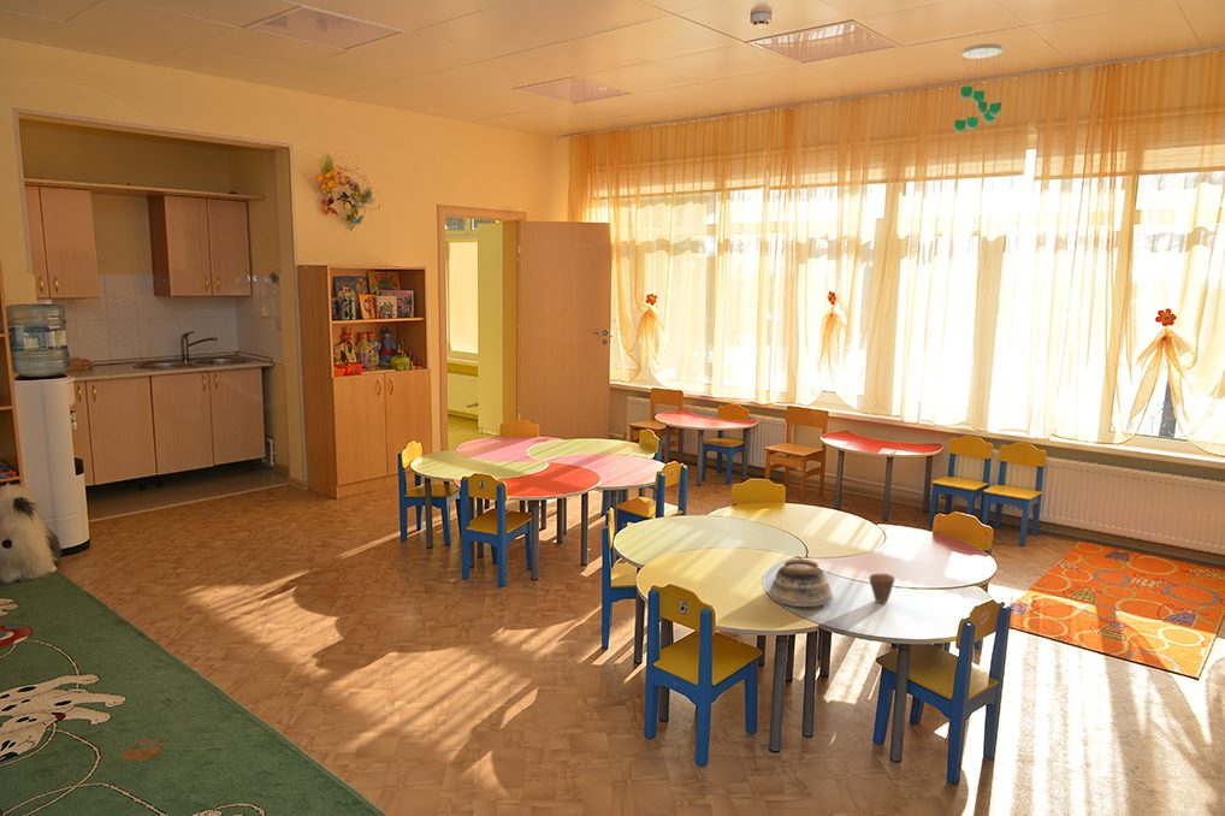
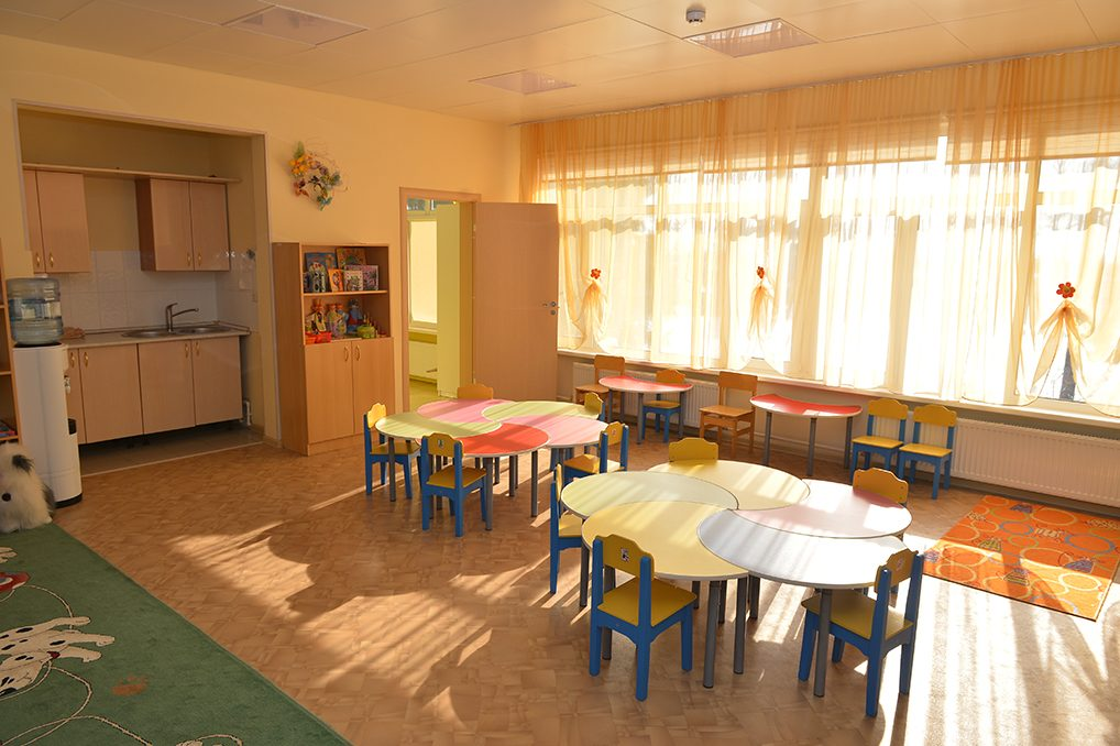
- bowl (801, 579)
- cup (881, 589)
- ceiling mobile (978, 90)
